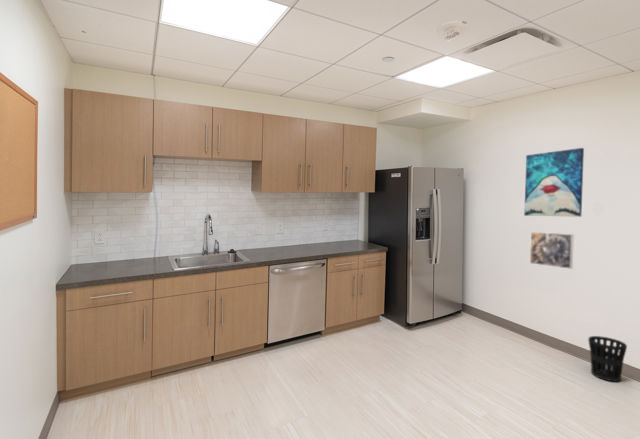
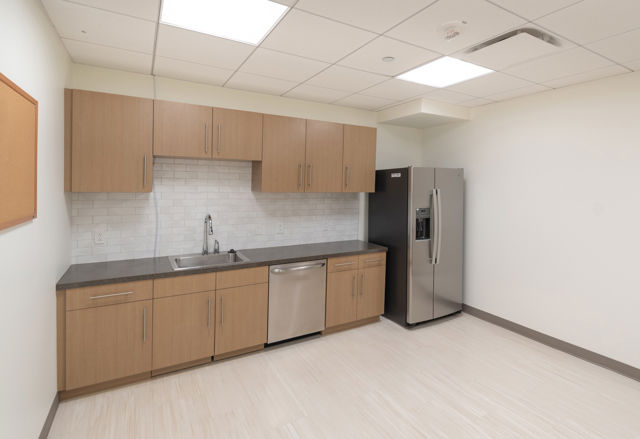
- wall art (552, 184)
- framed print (550, 249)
- wastebasket (606, 358)
